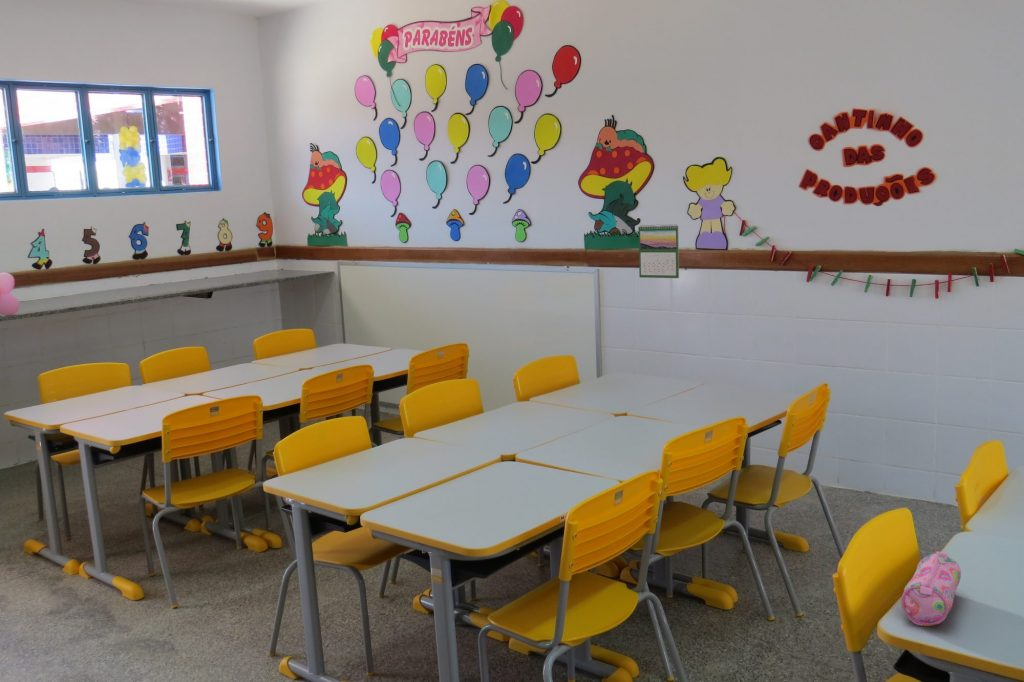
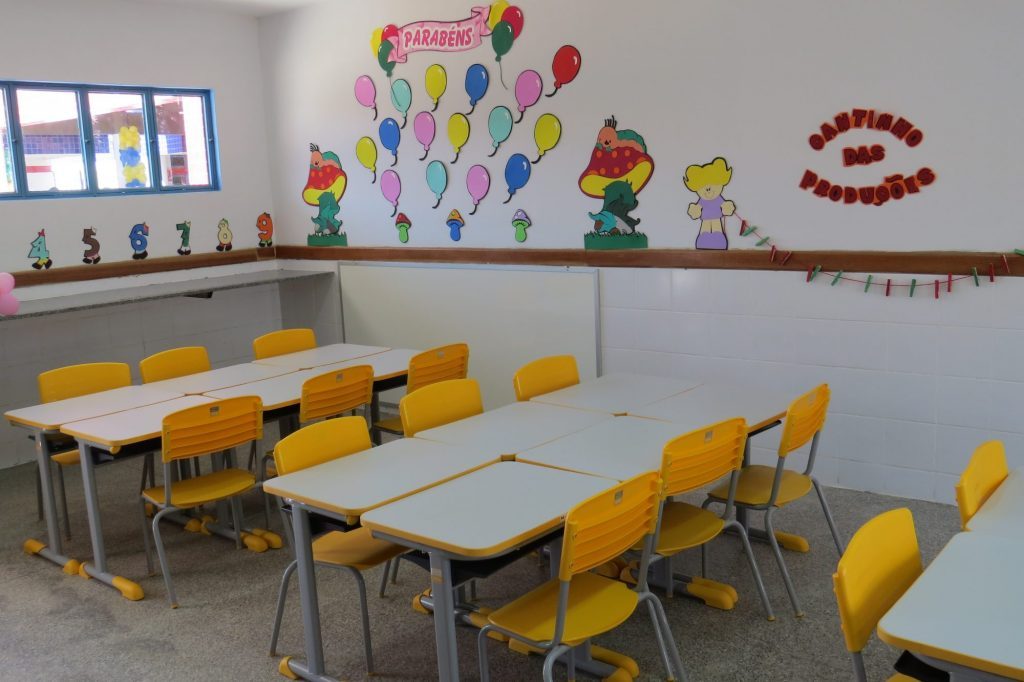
- pencil case (932, 586)
- calendar (658, 250)
